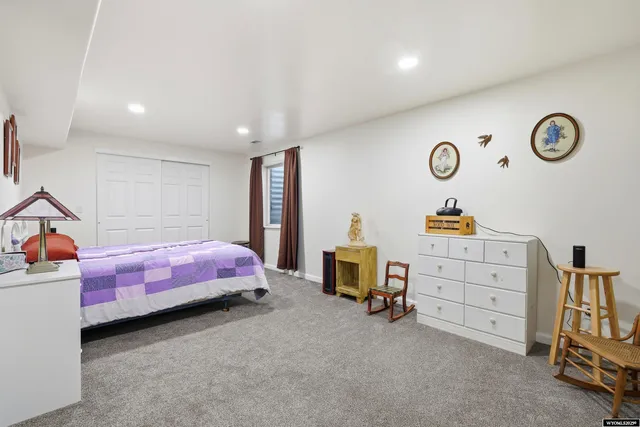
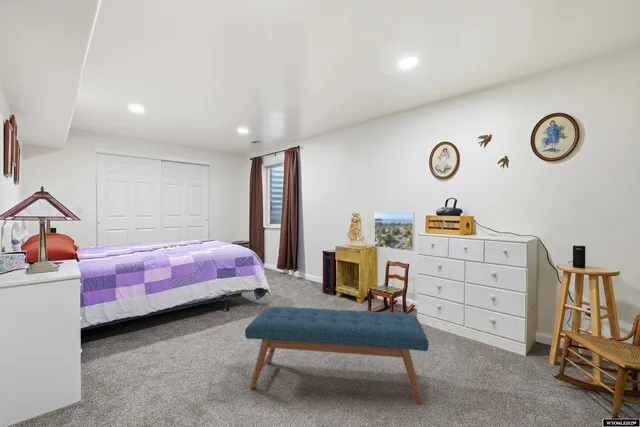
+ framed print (393, 230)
+ bench (335, 348)
